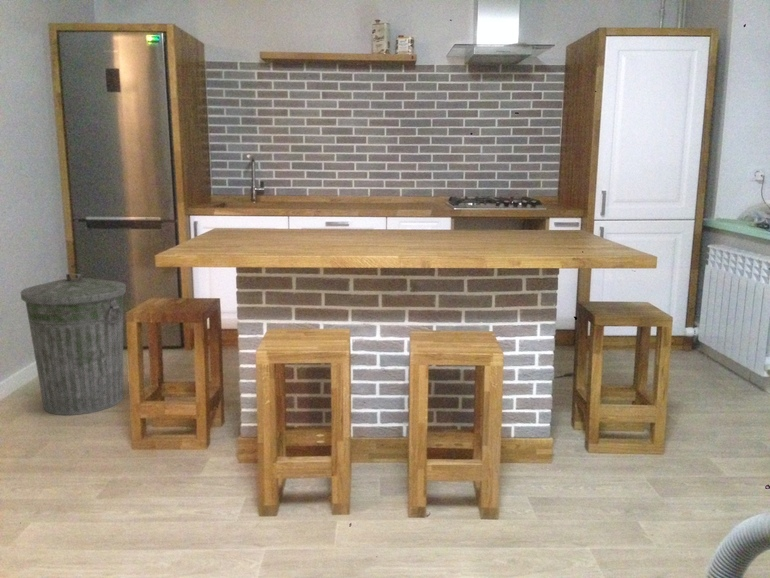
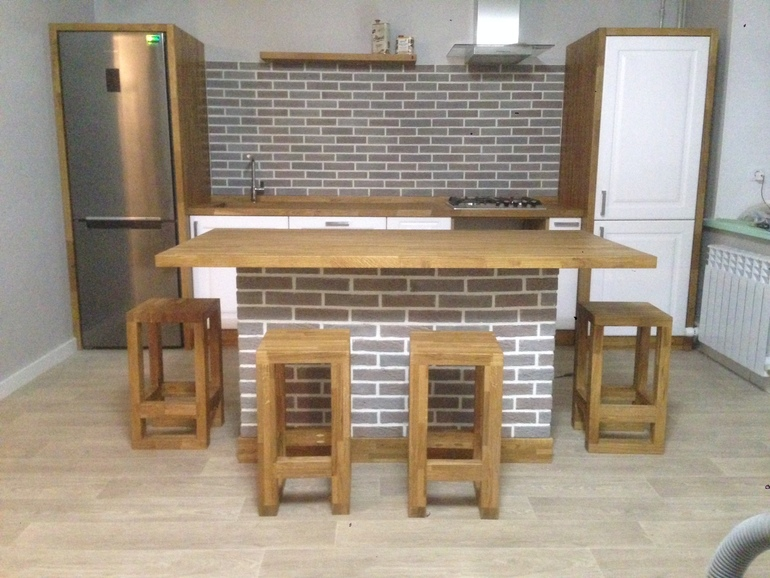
- trash can (79, 338)
